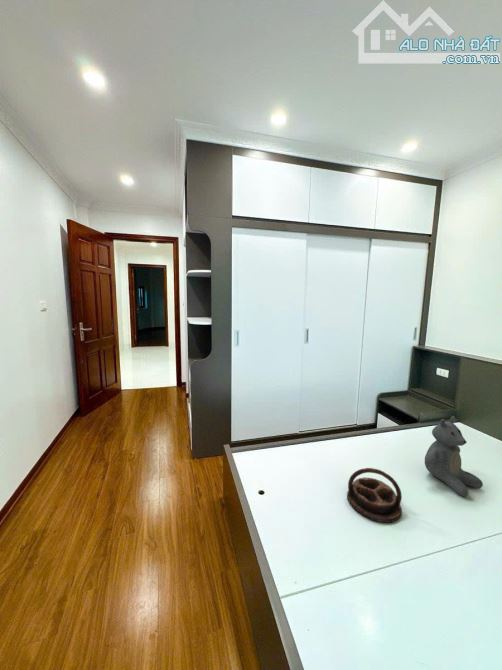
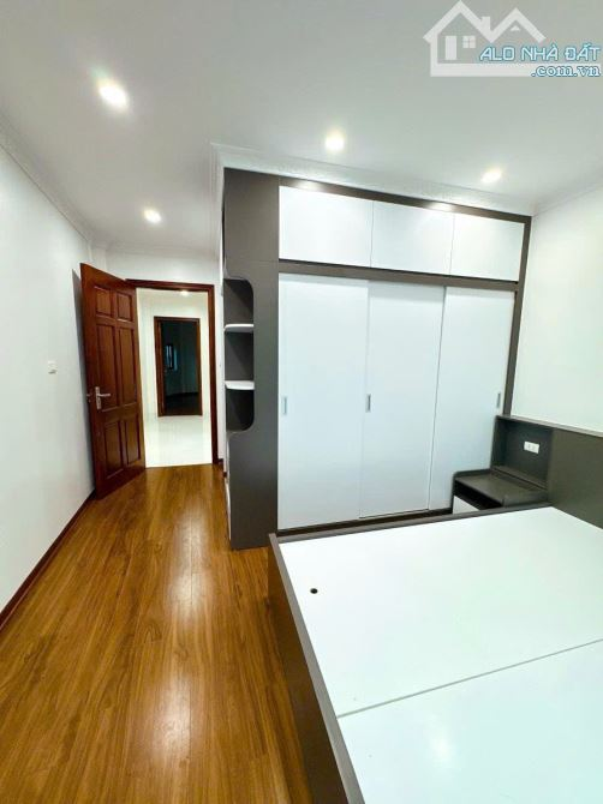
- teddy bear (454, 451)
- serving tray (374, 485)
